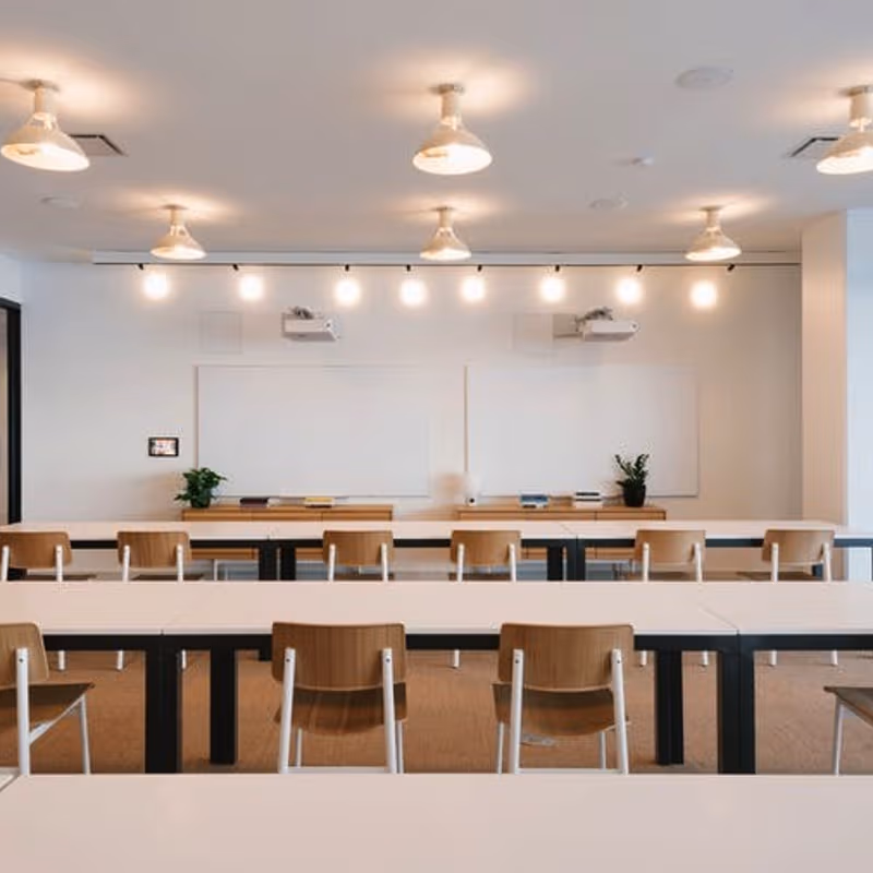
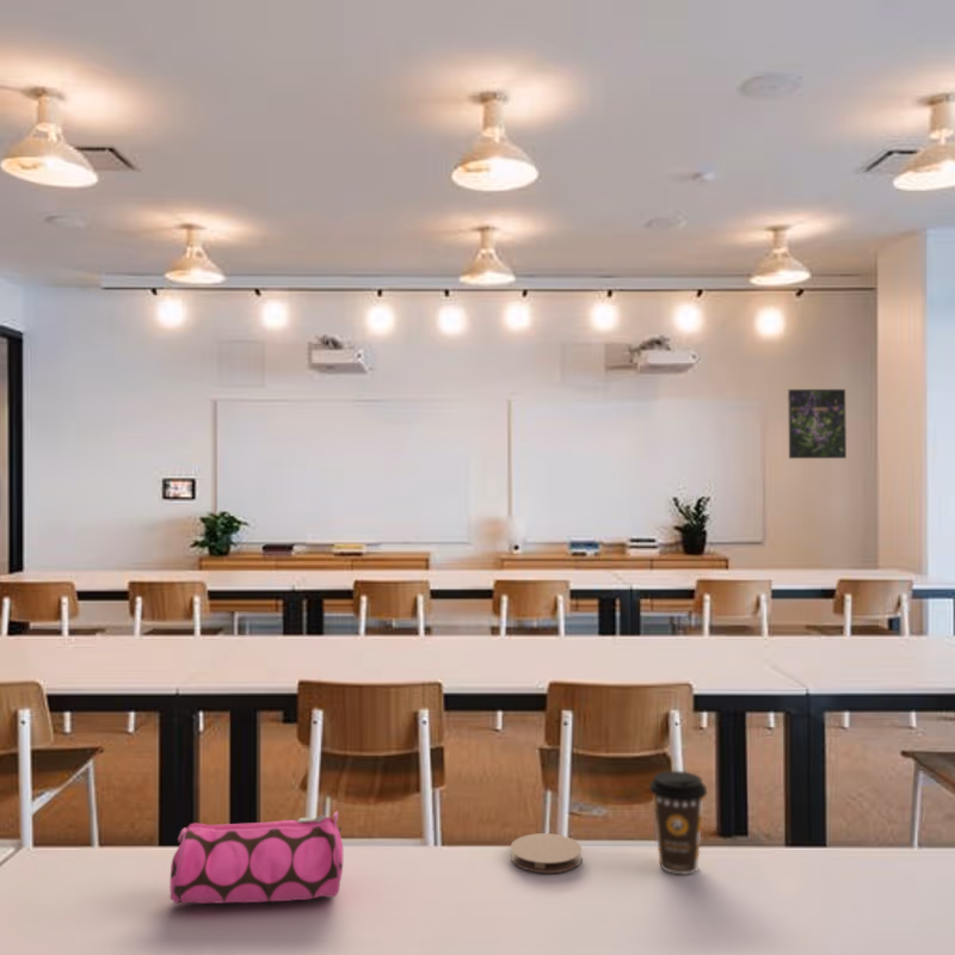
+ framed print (817, 424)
+ coffee cup (678, 821)
+ coaster (546, 852)
+ pencil case (258, 857)
